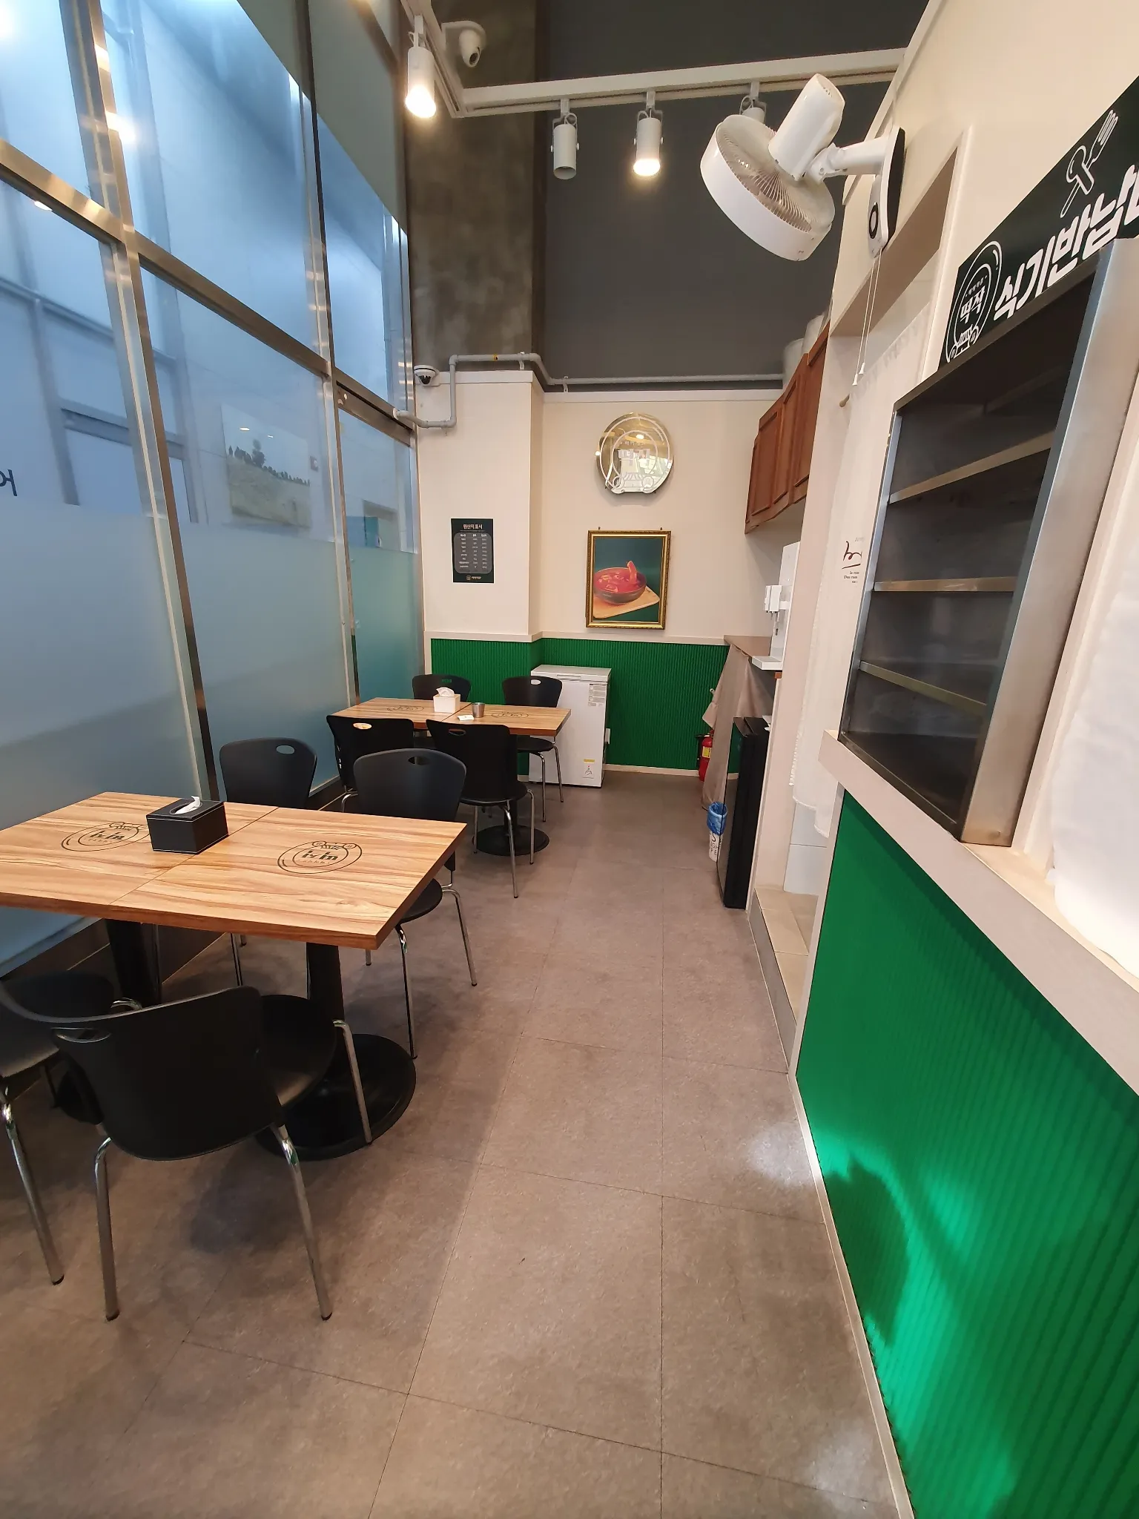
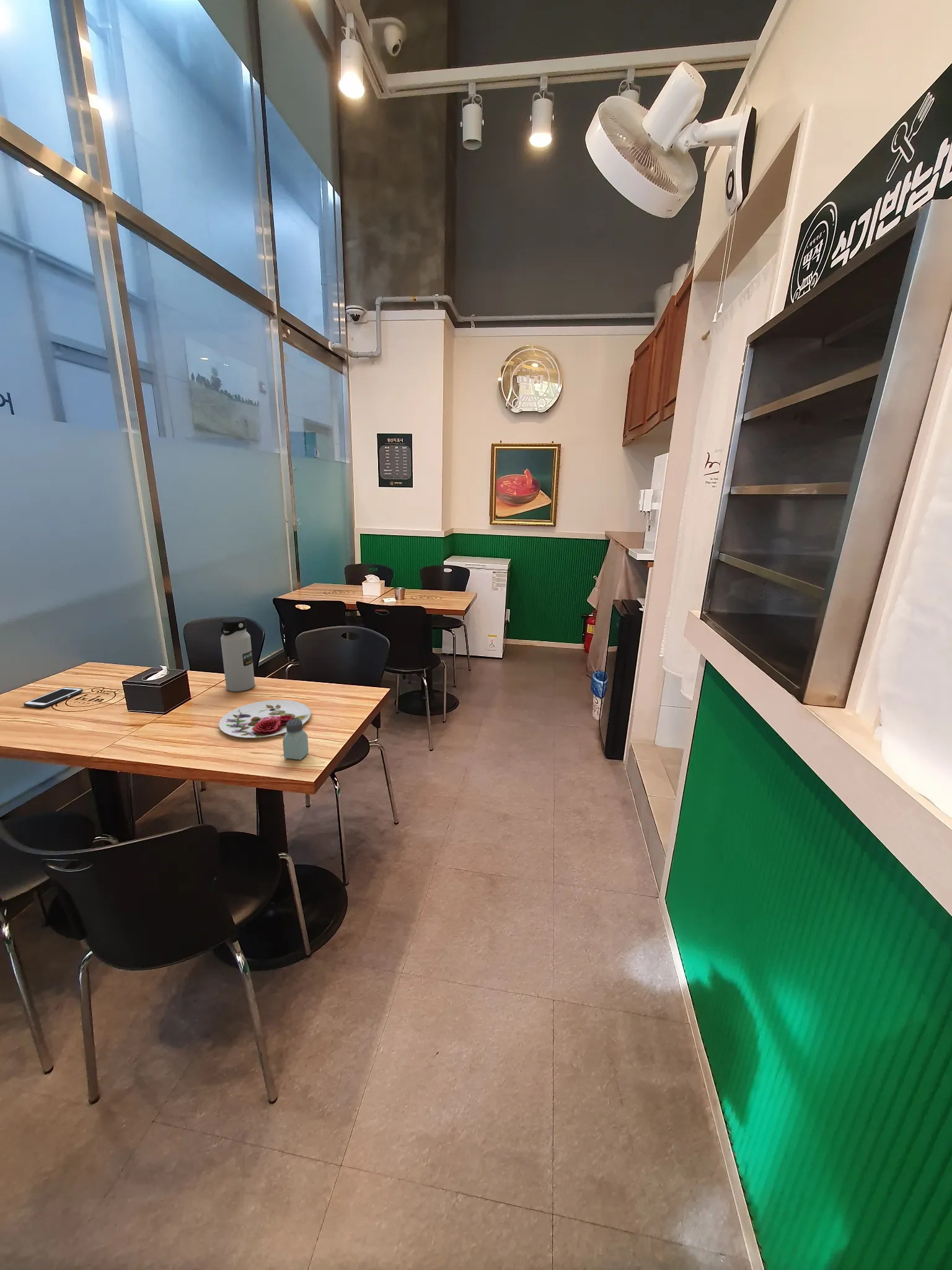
+ cell phone (54, 697)
+ plate (266, 716)
+ saltshaker (295, 739)
+ water bottle (237, 654)
